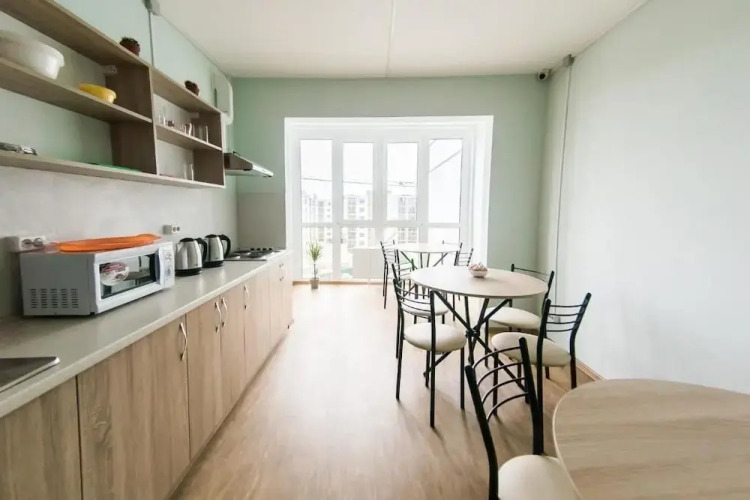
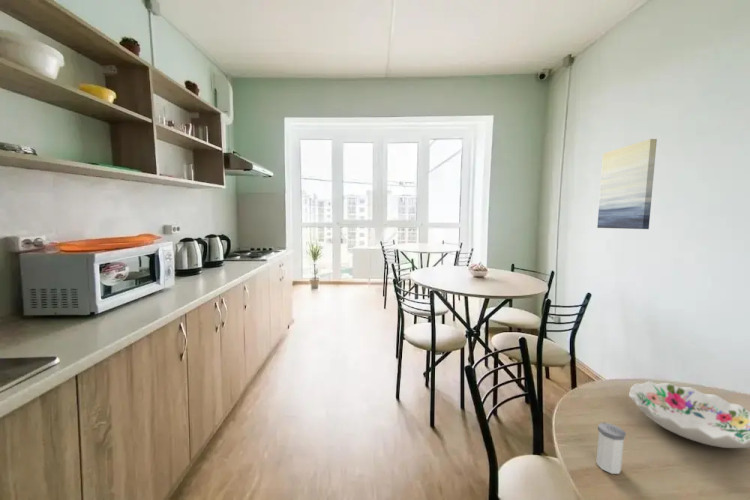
+ wall art (623, 188)
+ salt shaker (610, 447)
+ decorative bowl (692, 417)
